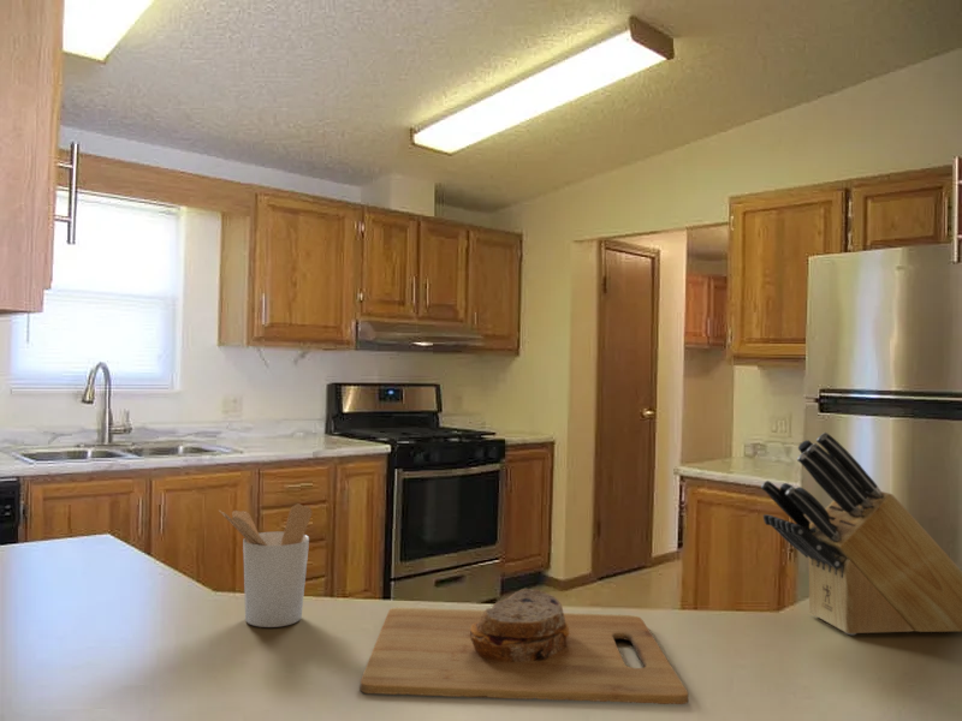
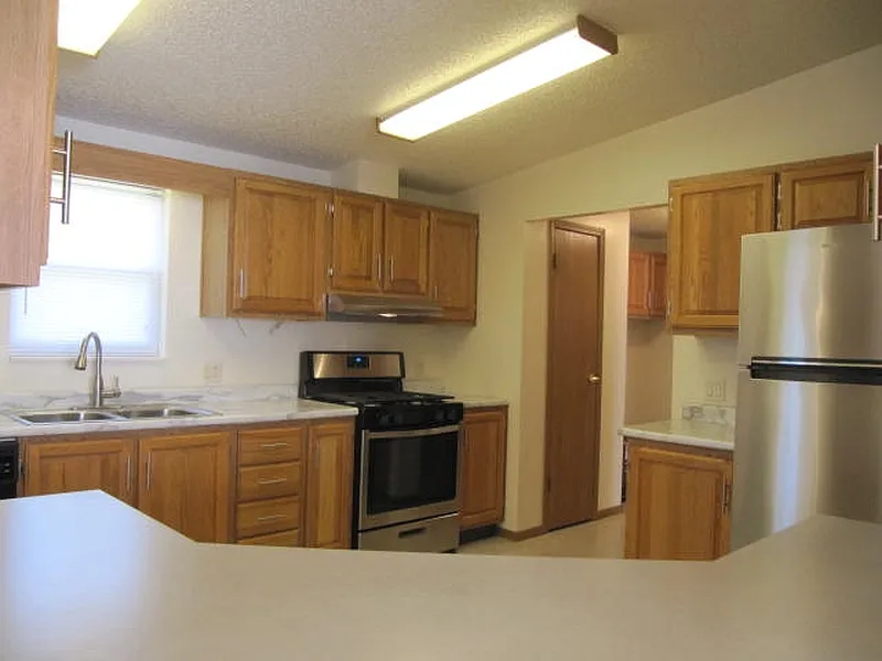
- knife block (875, 528)
- cutting board (519, 624)
- utensil holder (262, 561)
